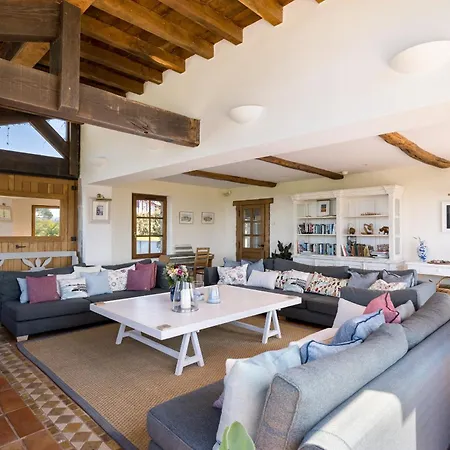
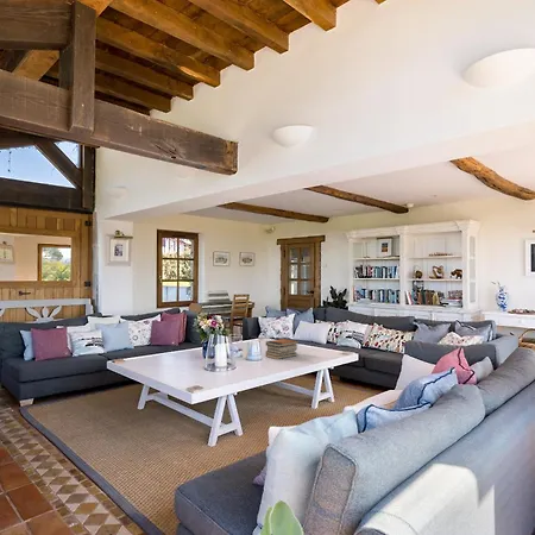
+ book stack (282, 348)
